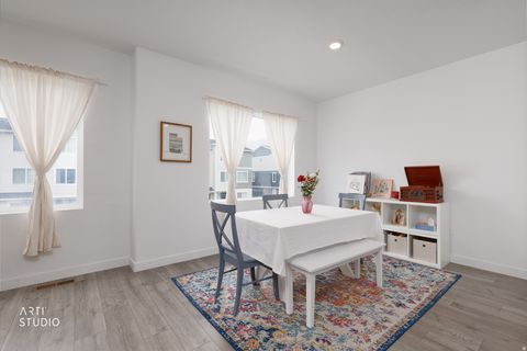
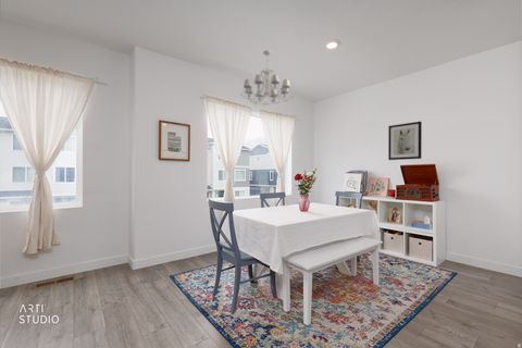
+ chandelier (266, 76)
+ wall art (403, 141)
